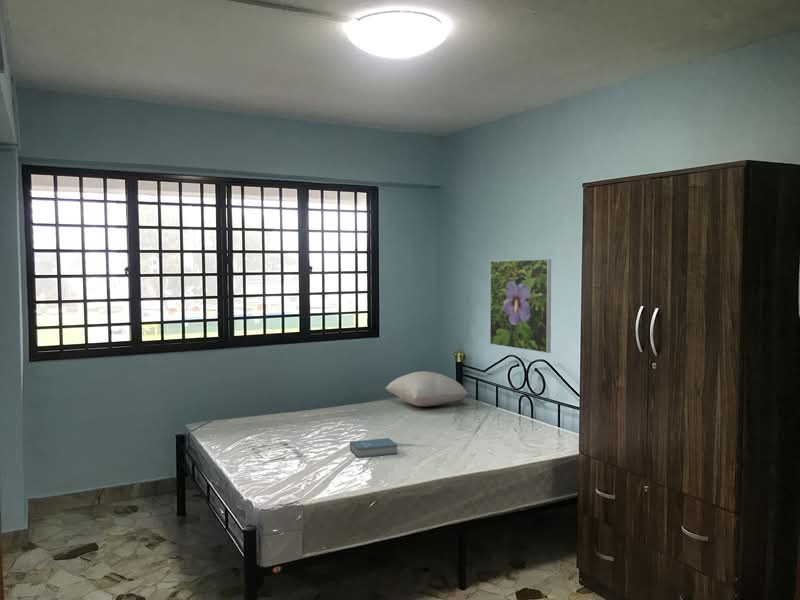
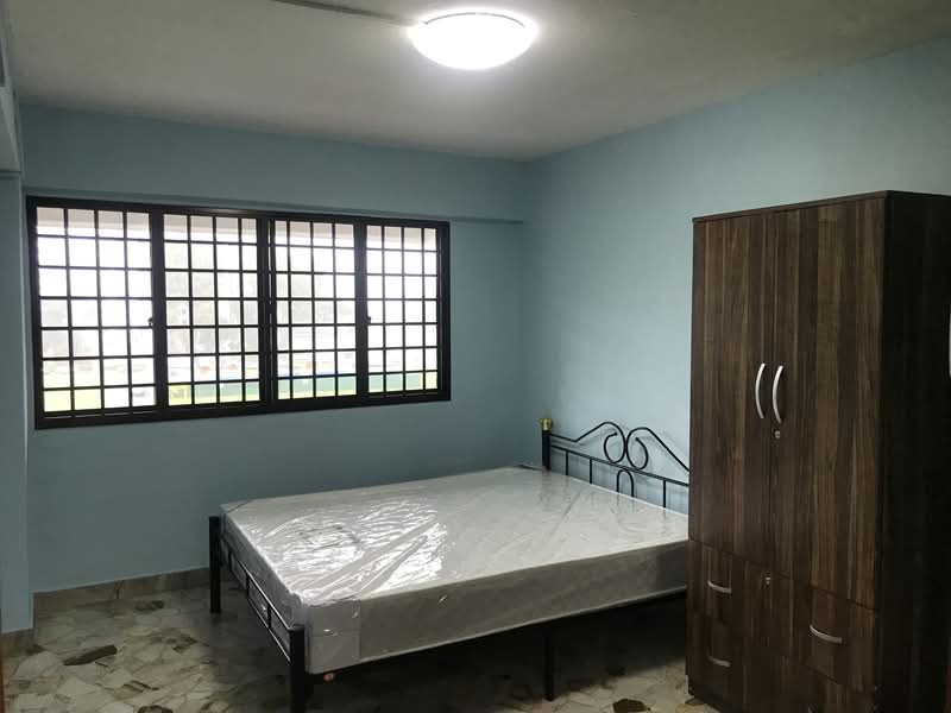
- book (373, 447)
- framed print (518, 304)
- pillow (426, 388)
